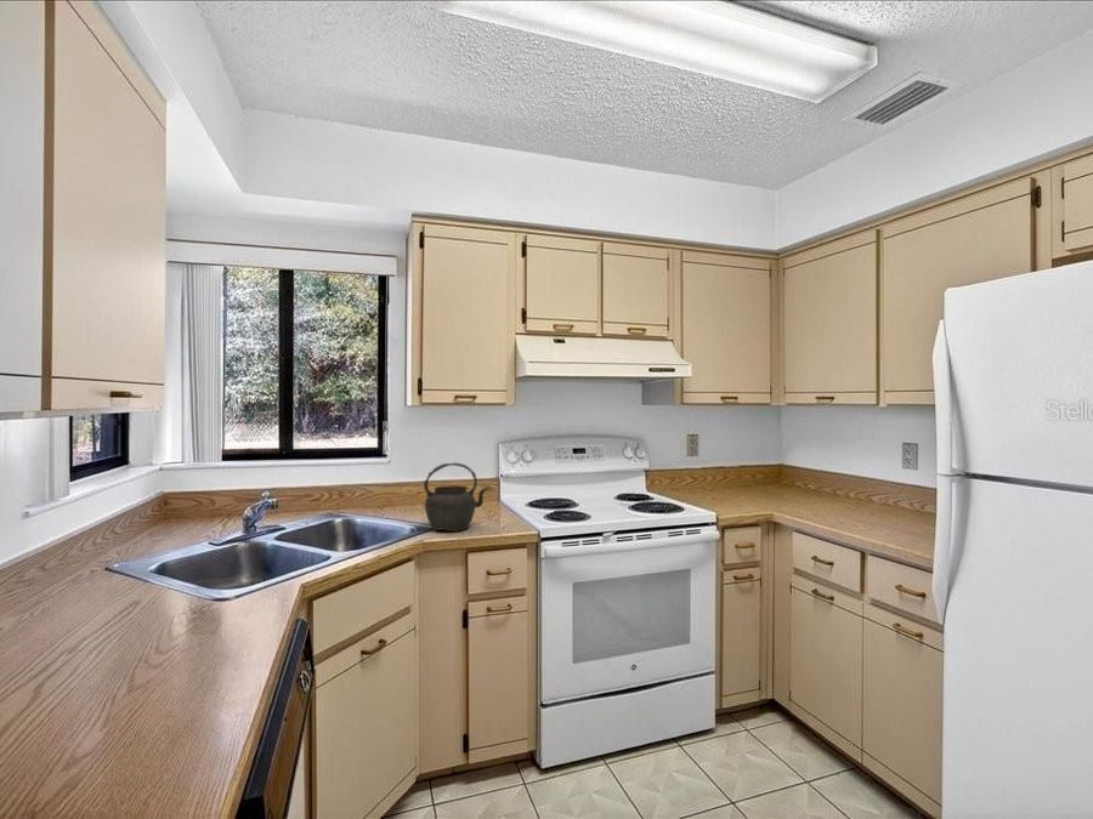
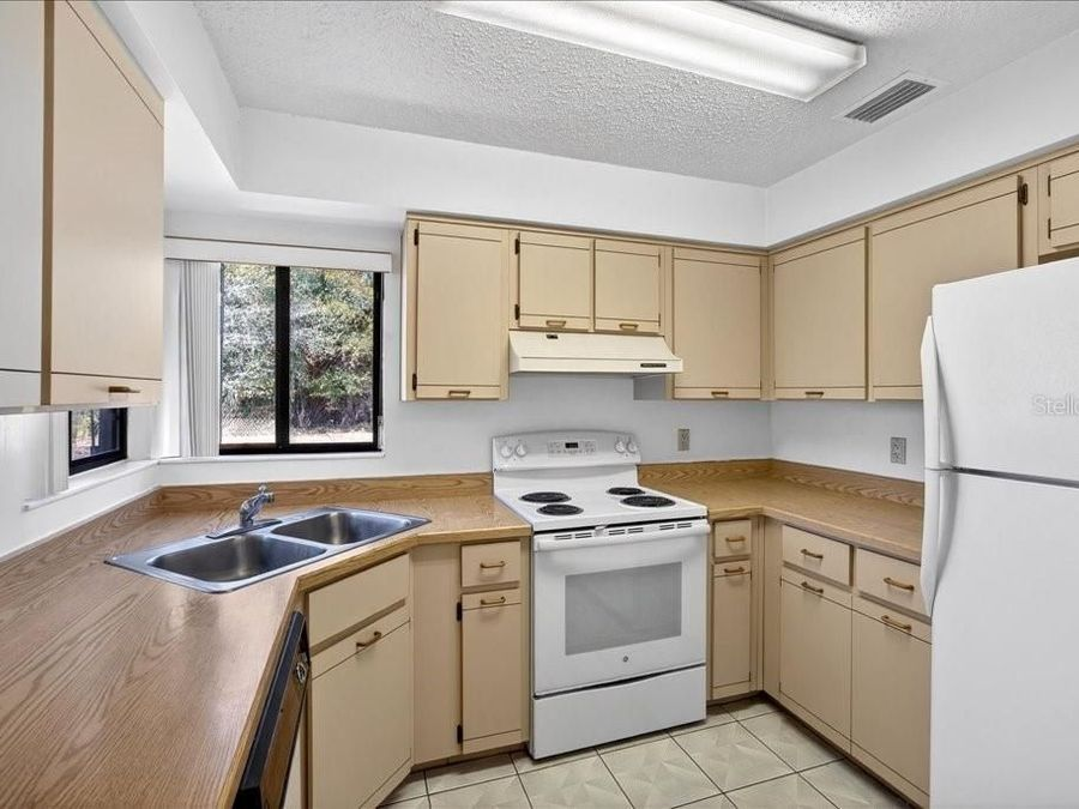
- kettle (457, 495)
